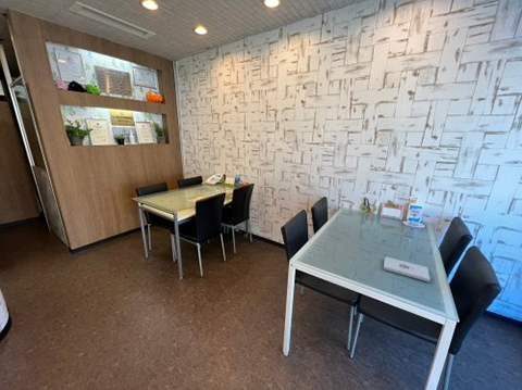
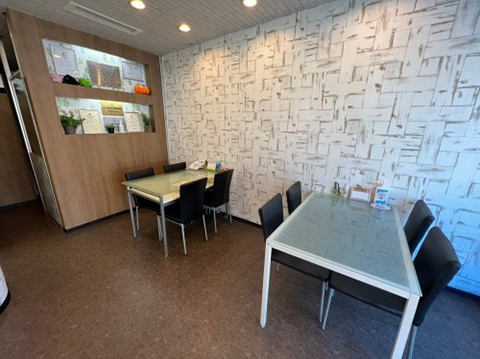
- notepad (405, 267)
